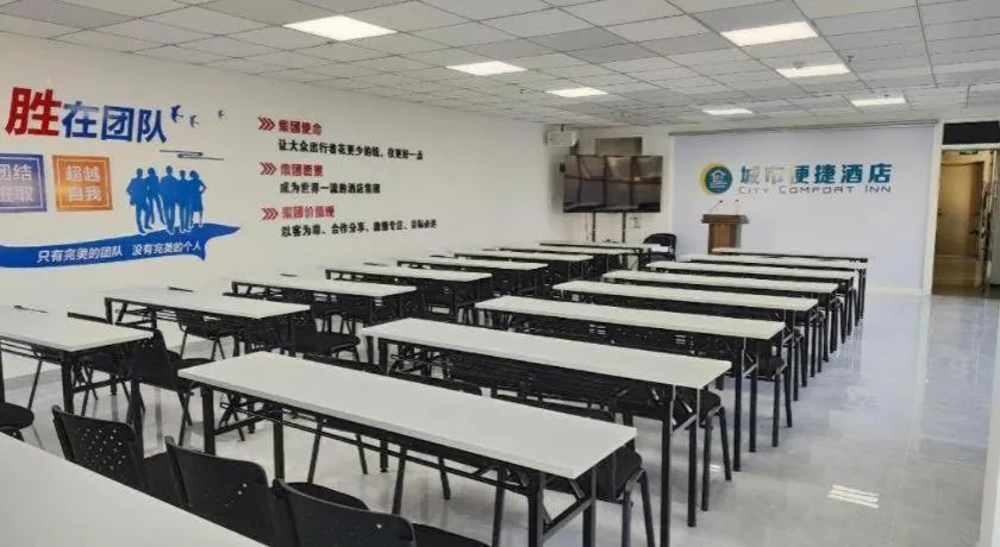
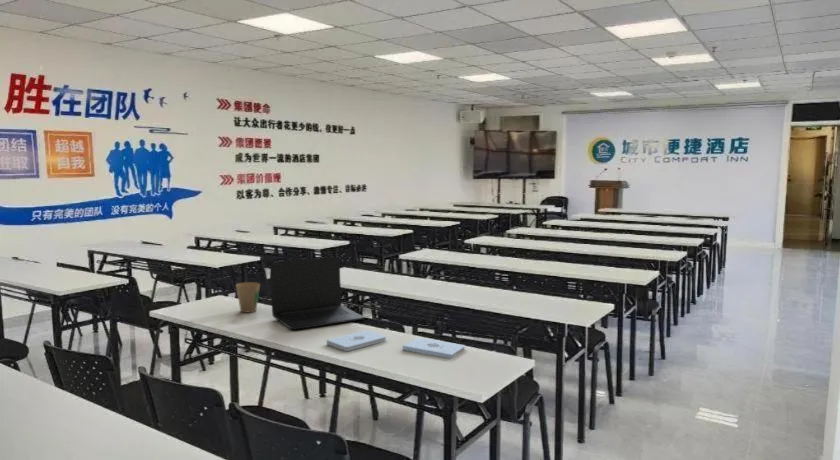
+ paper cup (248, 297)
+ notepad (434, 347)
+ laptop (317, 291)
+ notepad (357, 340)
